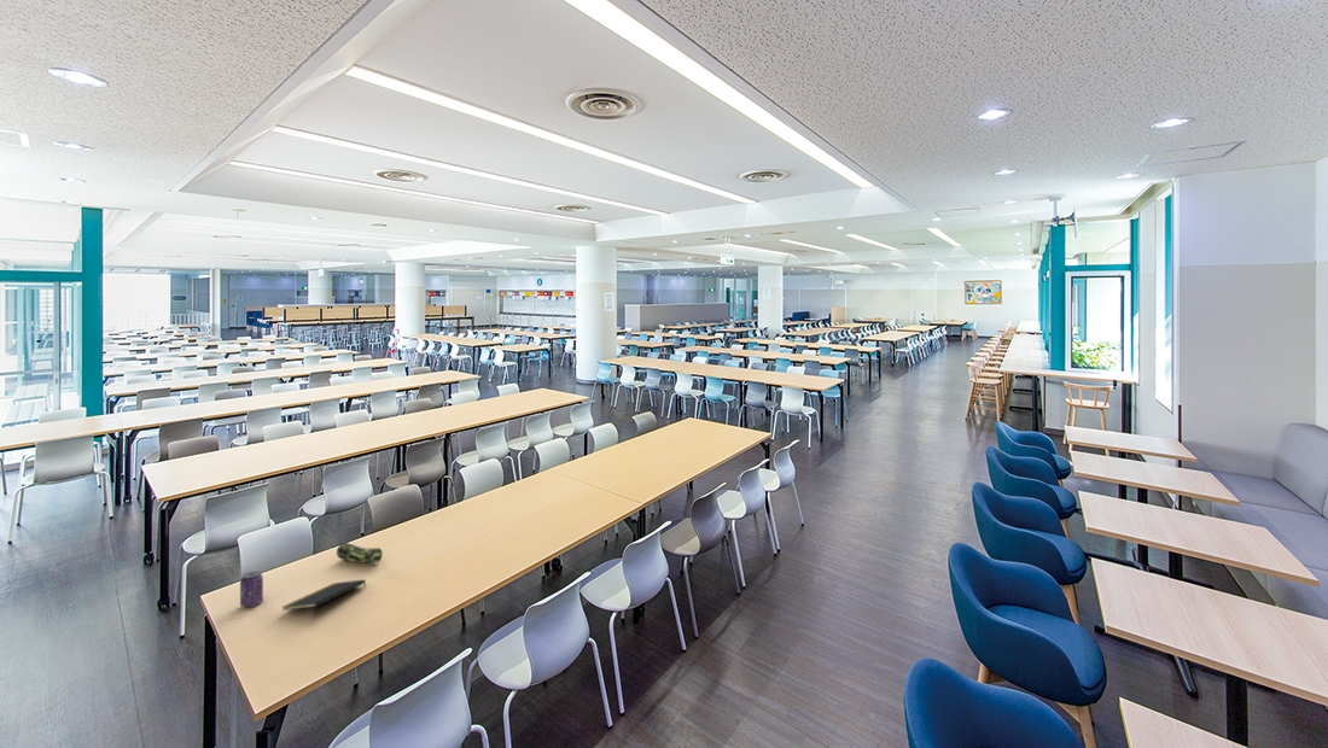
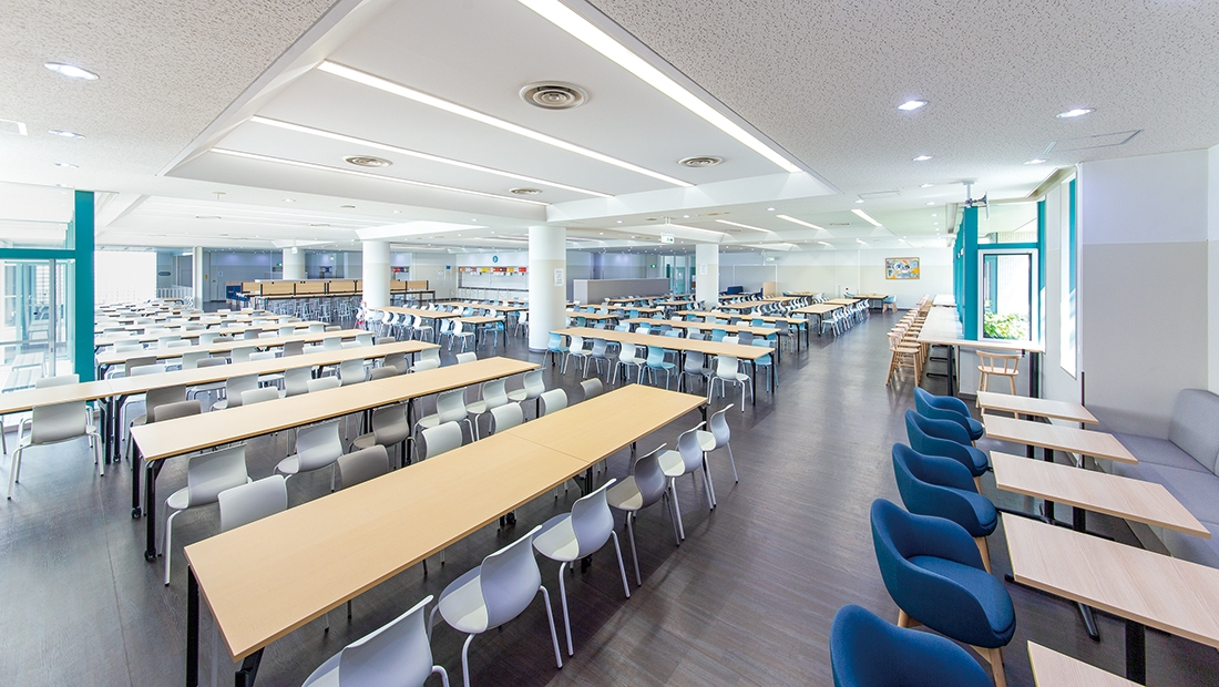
- pencil case (360, 554)
- notepad (325, 594)
- beverage can (251, 589)
